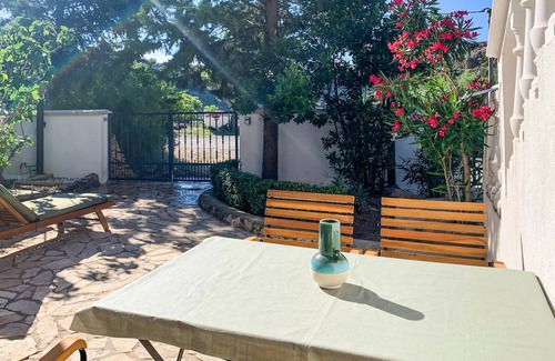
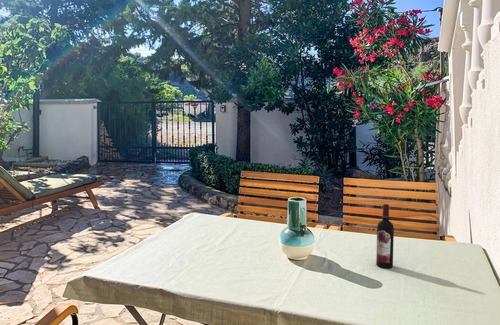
+ wine bottle (385, 235)
